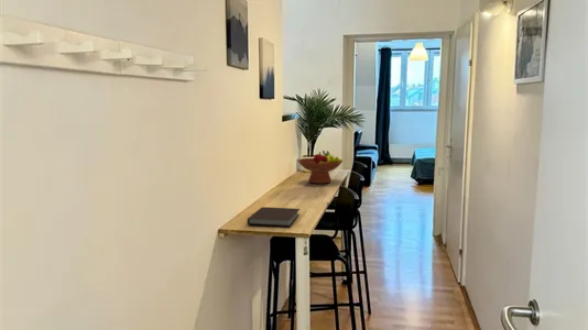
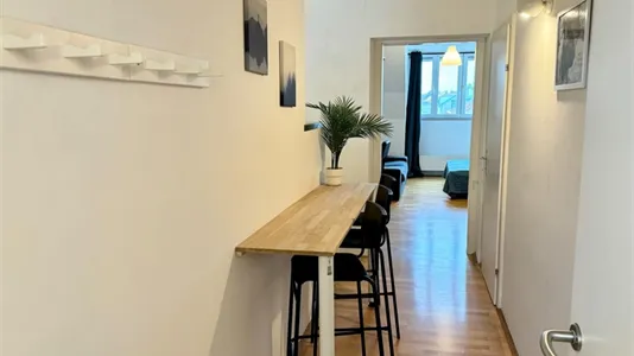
- notebook (274, 216)
- fruit bowl (319, 166)
